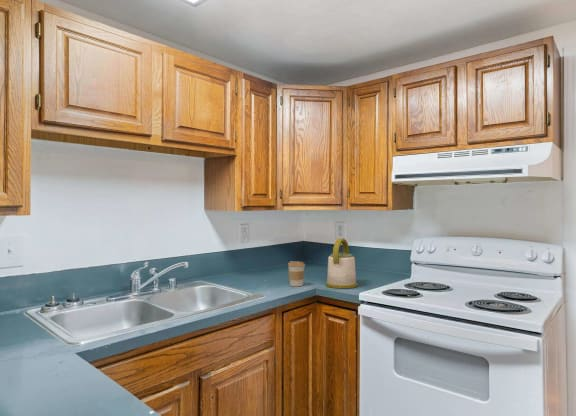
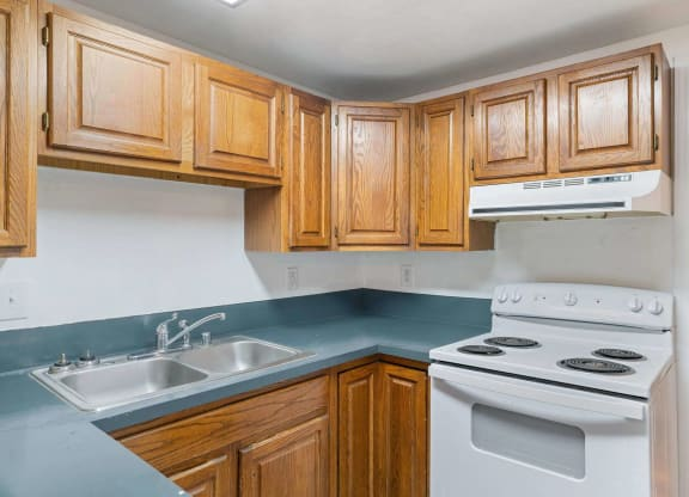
- coffee cup (296, 272)
- kettle (342, 261)
